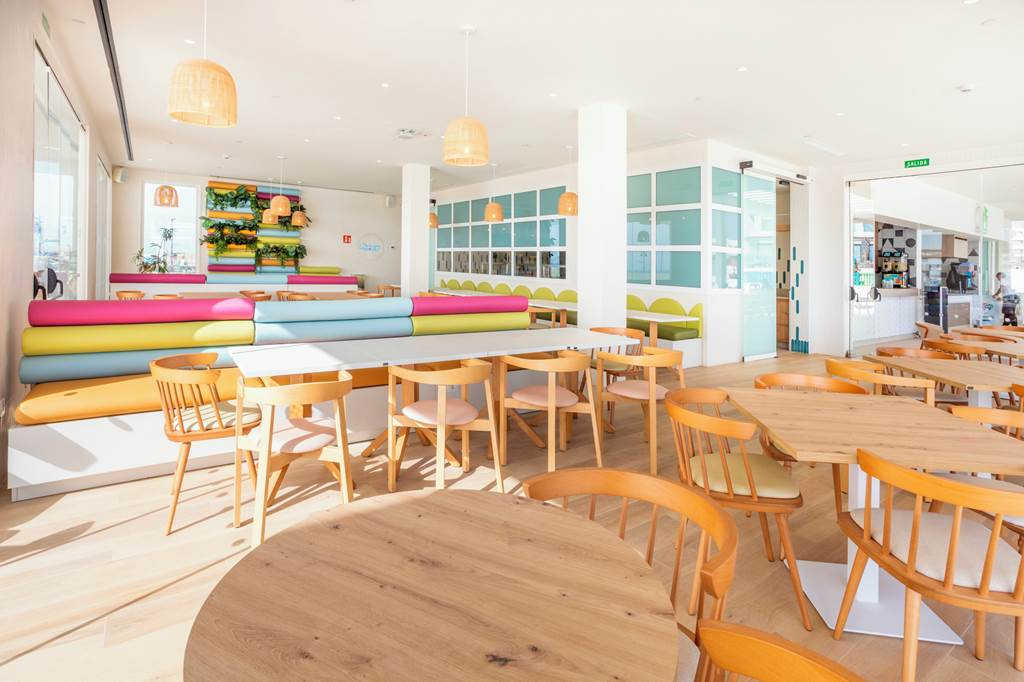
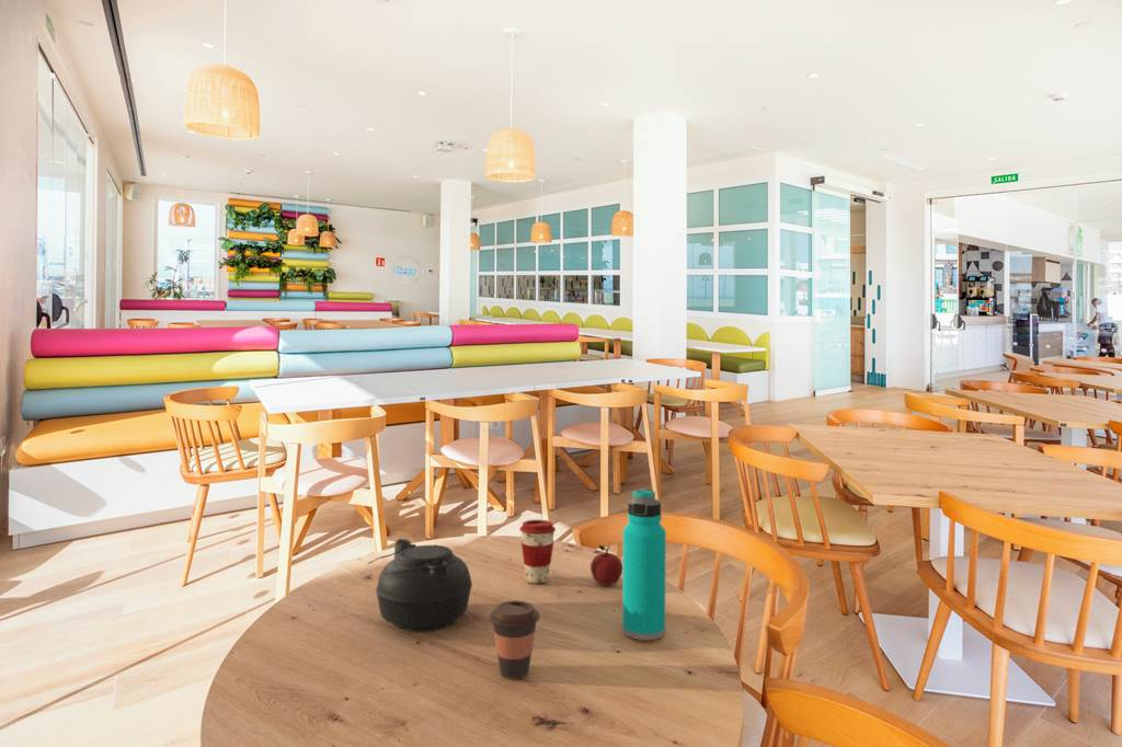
+ coffee cup (537, 551)
+ coffee cup (514, 640)
+ apple (606, 564)
+ water bottle (643, 560)
+ teapot (420, 582)
